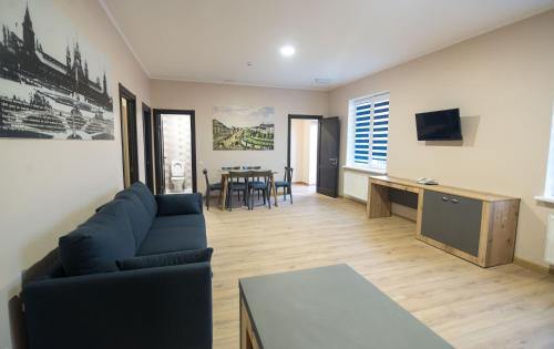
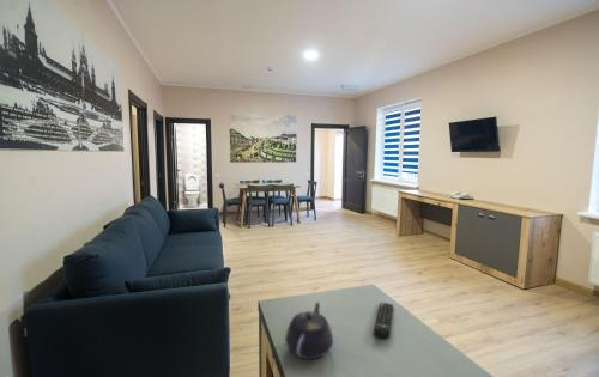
+ teapot (309, 329)
+ remote control (383, 318)
